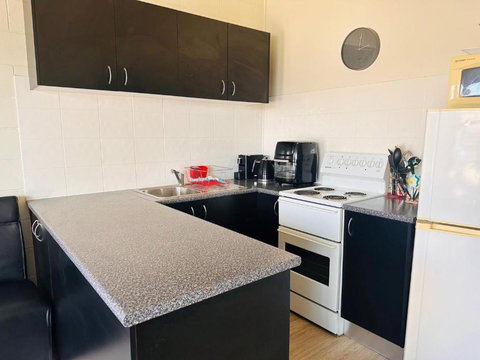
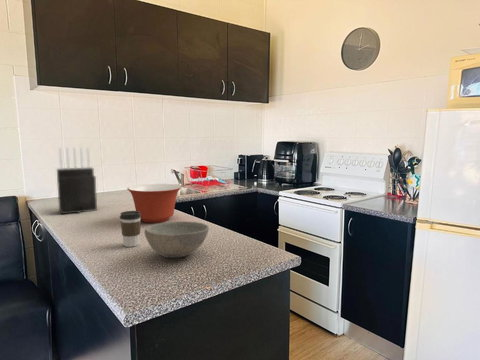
+ coffee cup (130, 228)
+ bowl (177, 240)
+ mixing bowl (155, 203)
+ knife block (76, 179)
